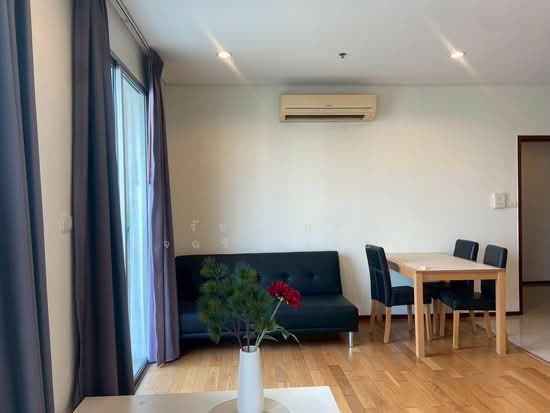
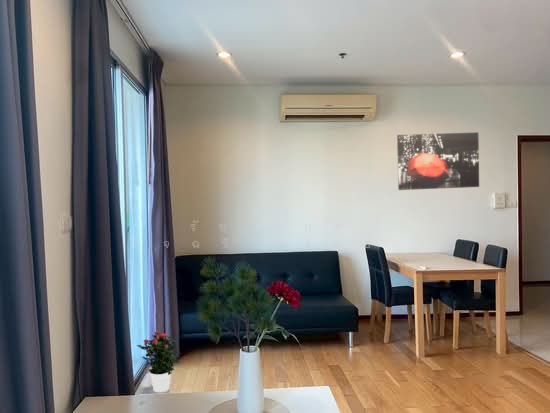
+ potted flower (159, 361)
+ wall art (438, 161)
